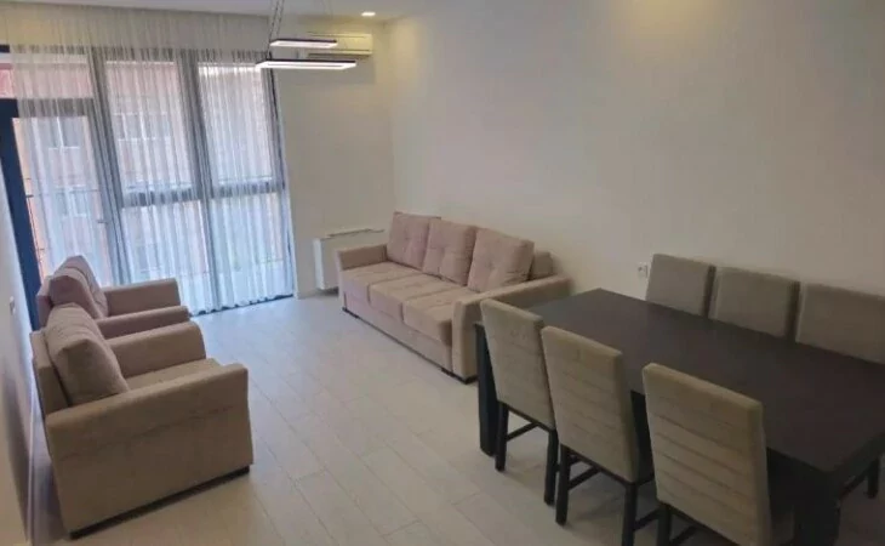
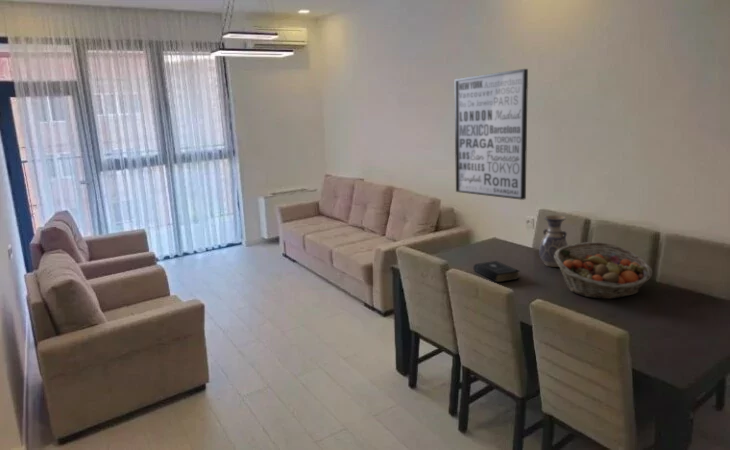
+ book (498, 270)
+ fruit basket (601, 269)
+ wall art (488, 136)
+ vase (554, 241)
